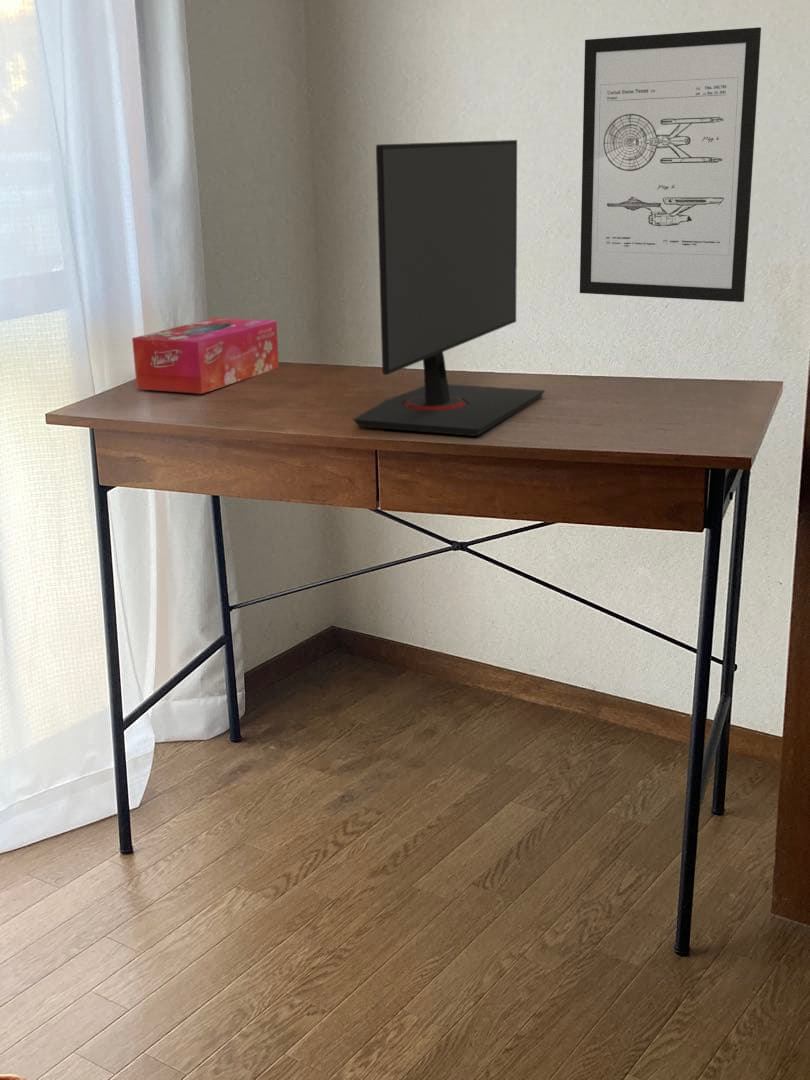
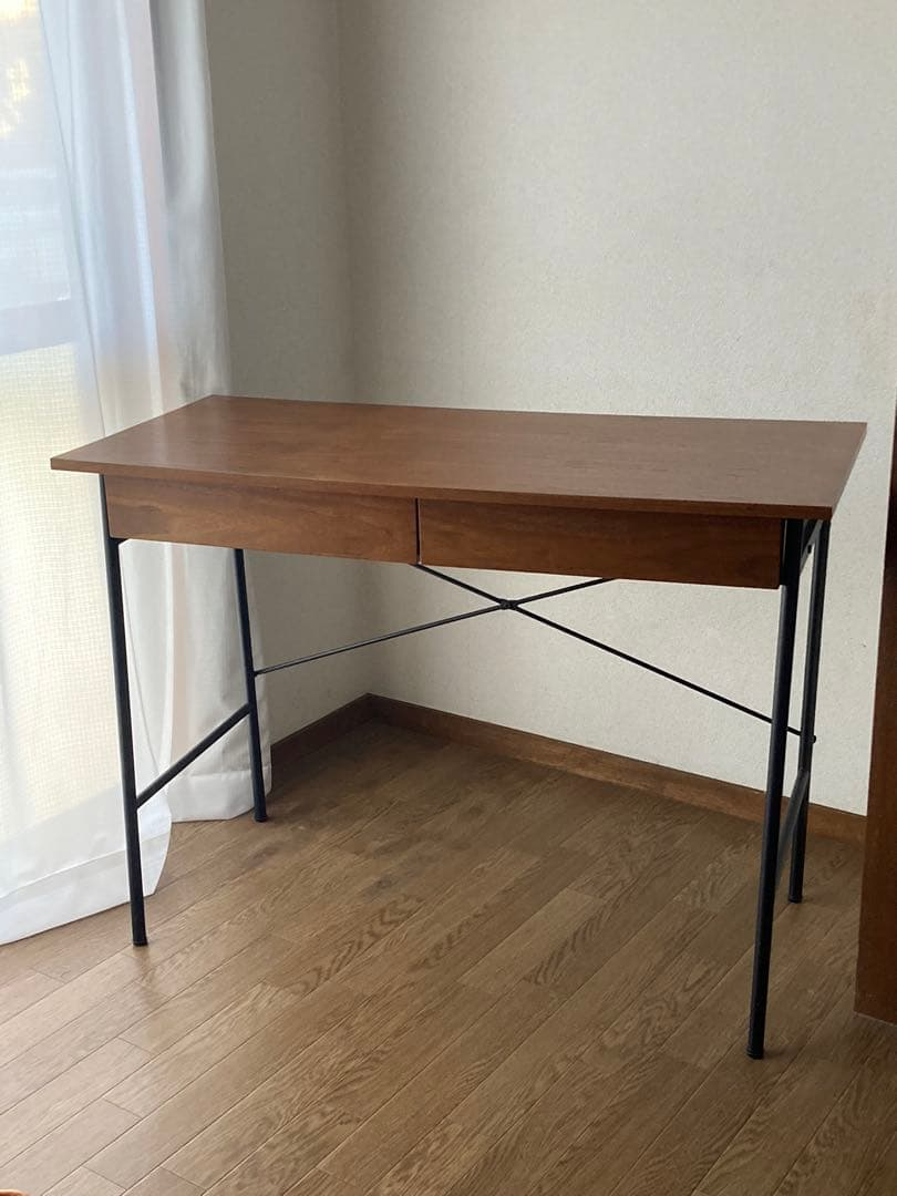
- computer monitor (447, 281)
- tissue box (208, 353)
- wall art (663, 169)
